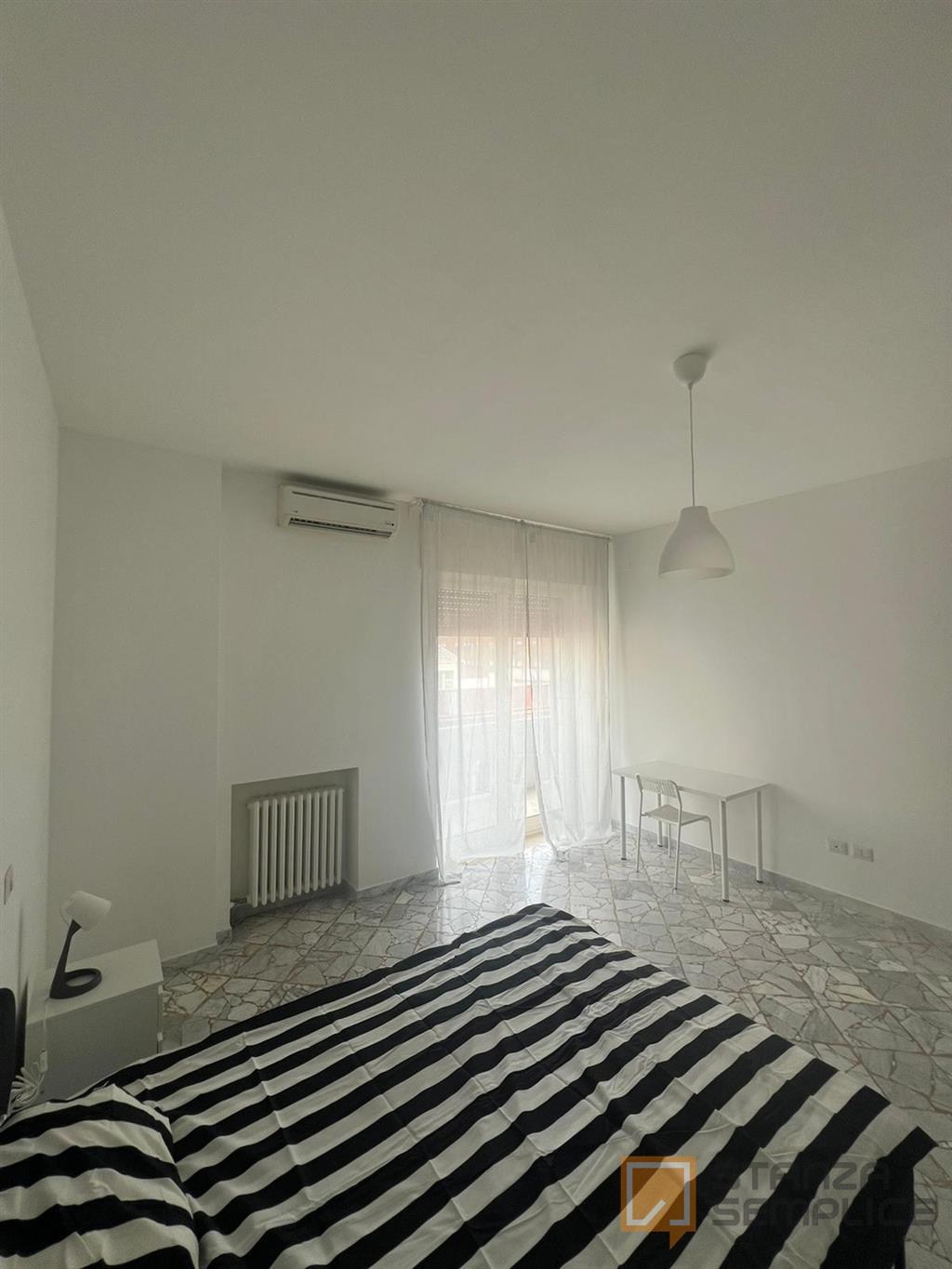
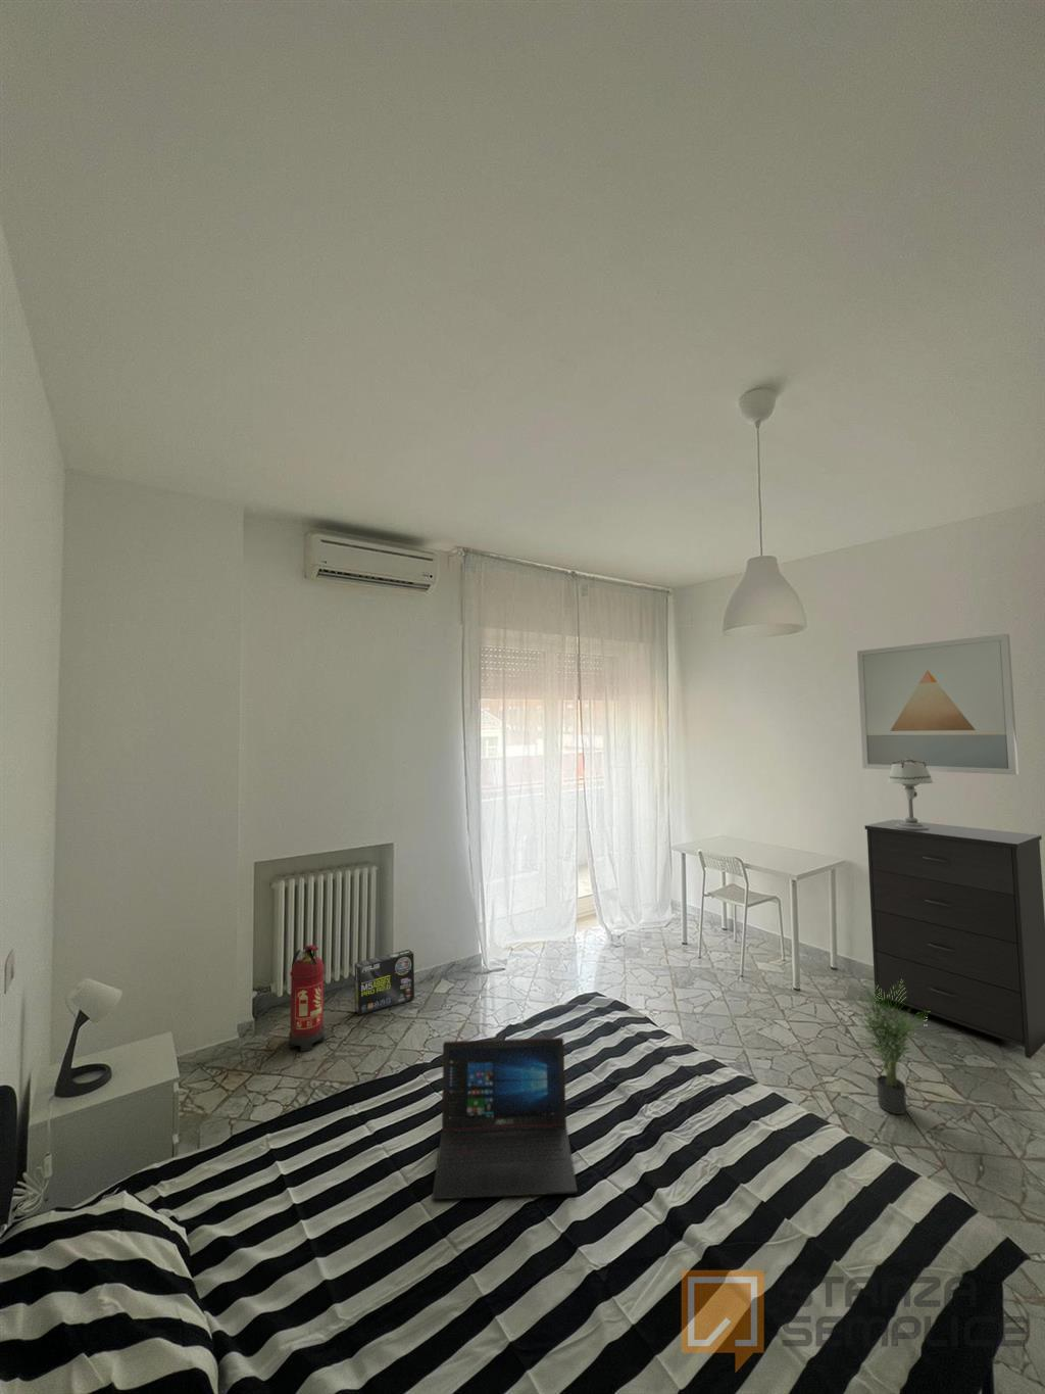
+ wall art (930, 706)
+ dresser (952, 923)
+ box (384, 980)
+ table lamp (910, 791)
+ potted plant (886, 1047)
+ laptop (504, 1111)
+ fire extinguisher (306, 991)
